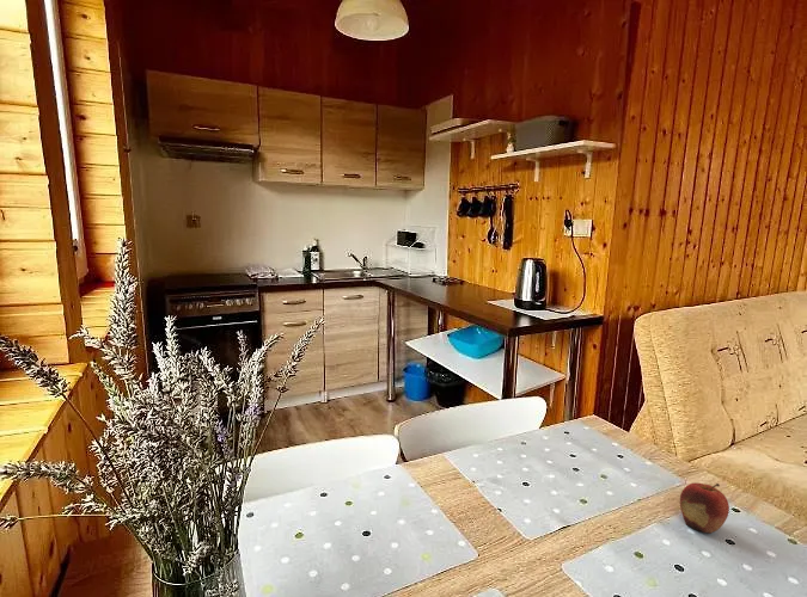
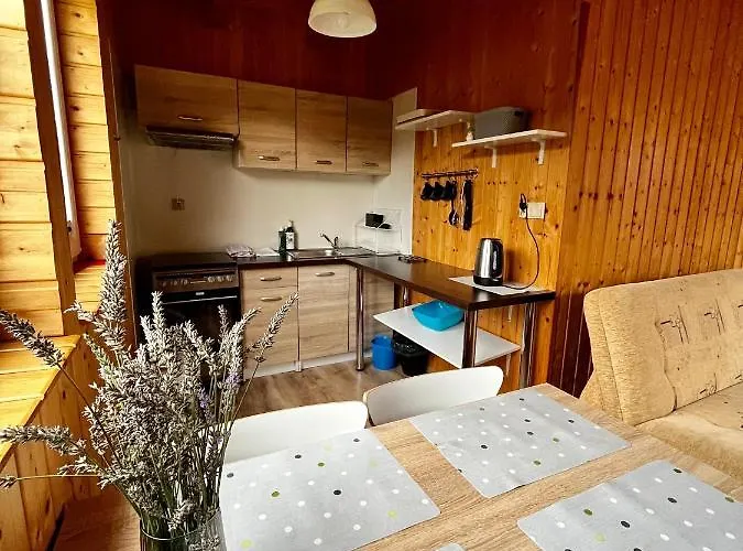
- fruit (704, 503)
